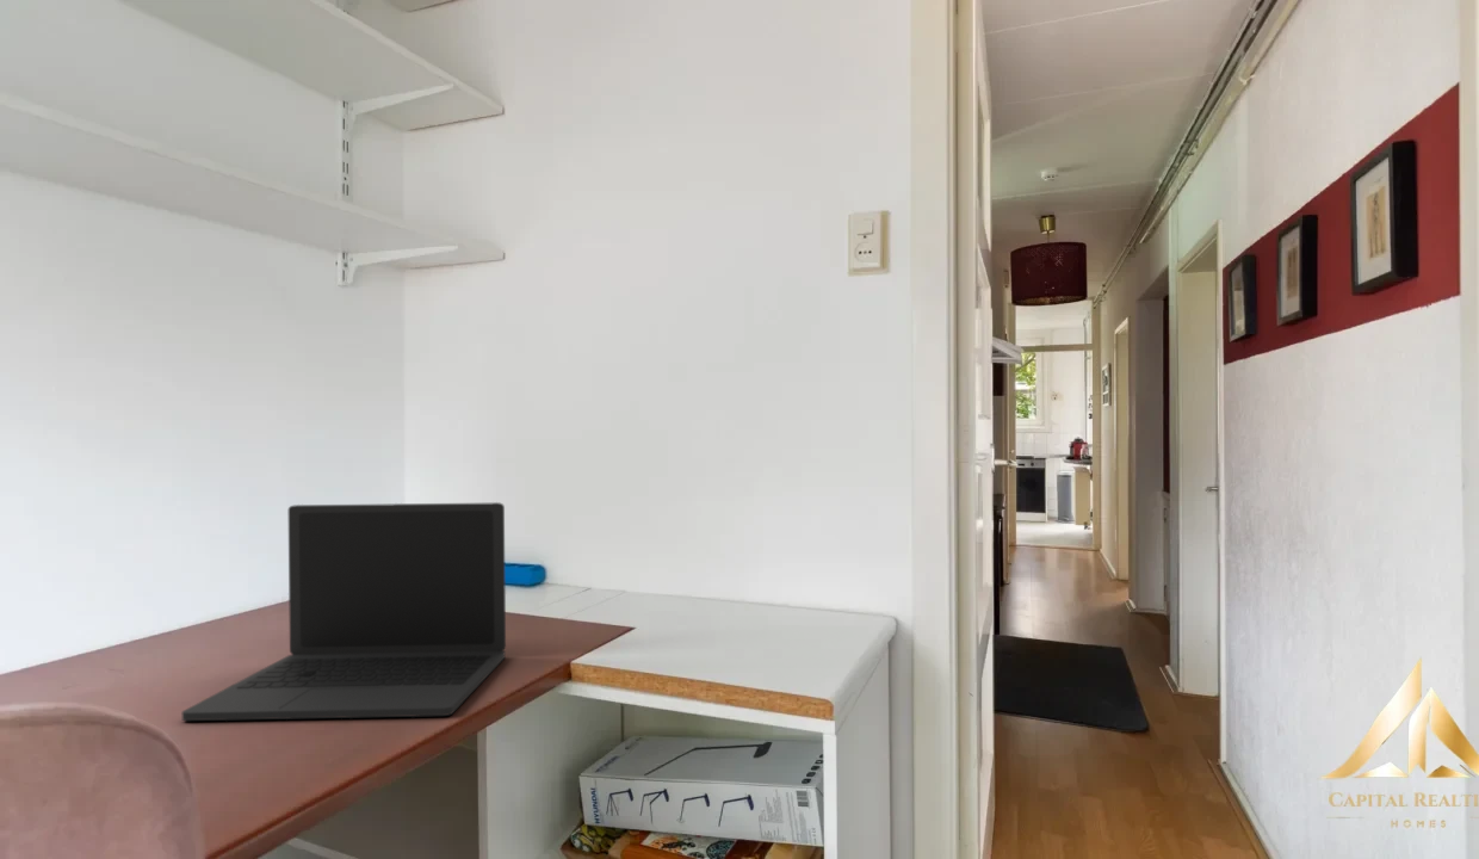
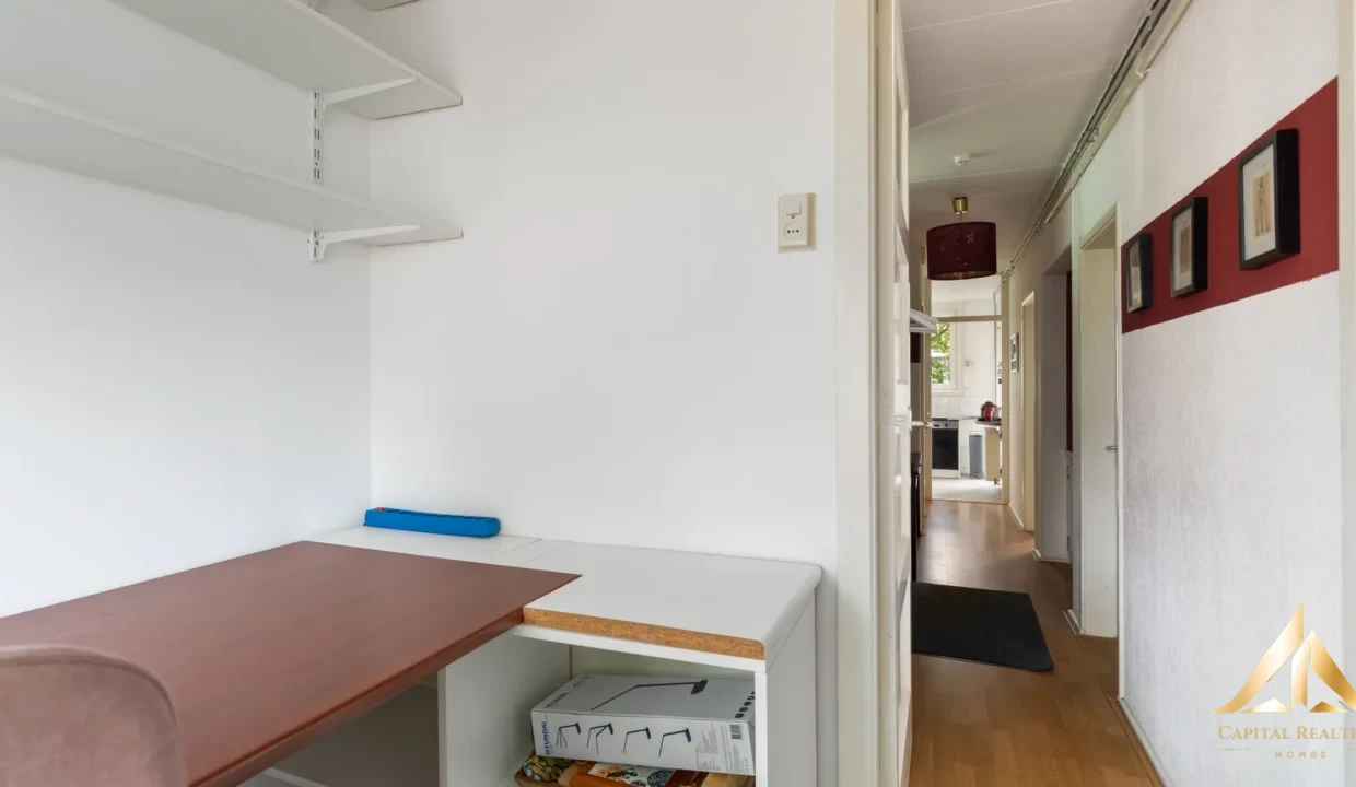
- laptop (360, 598)
